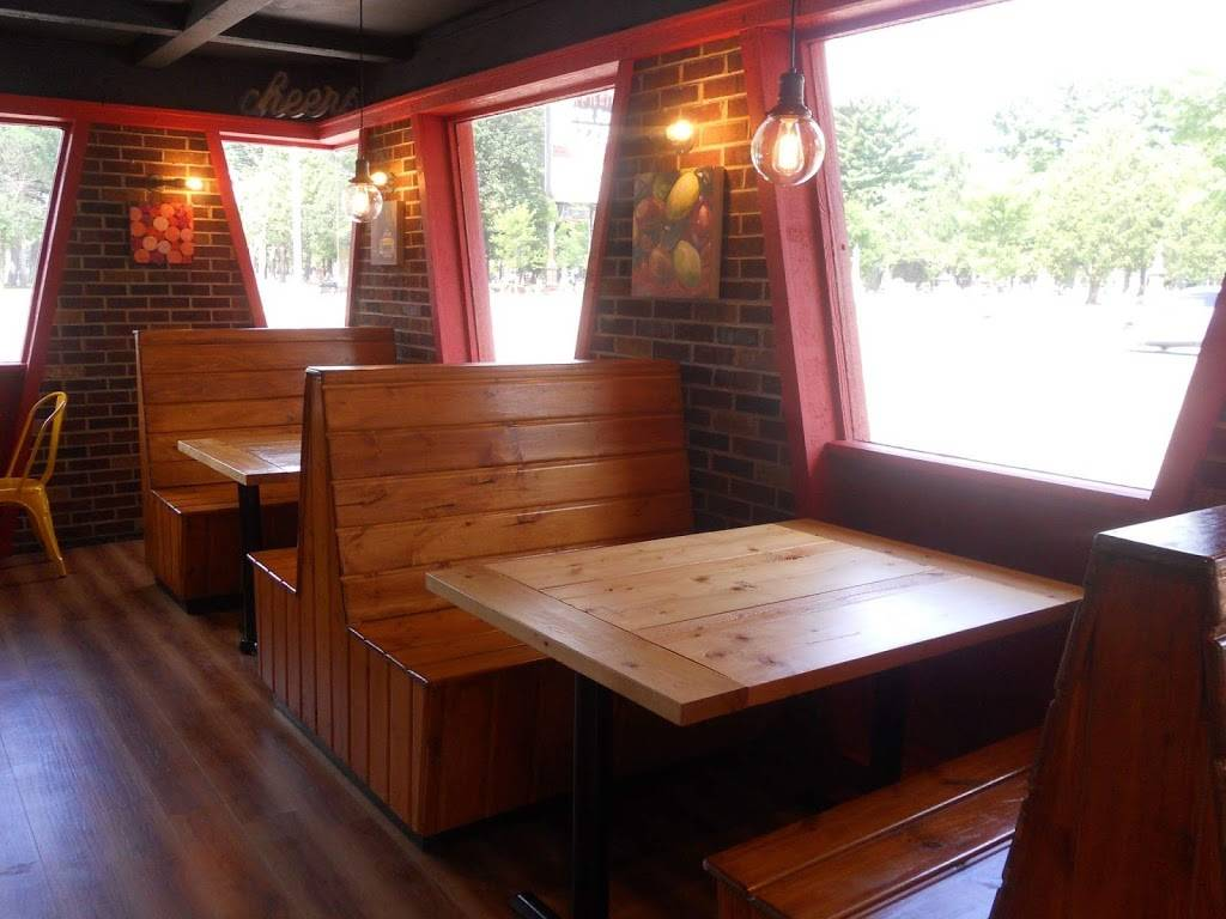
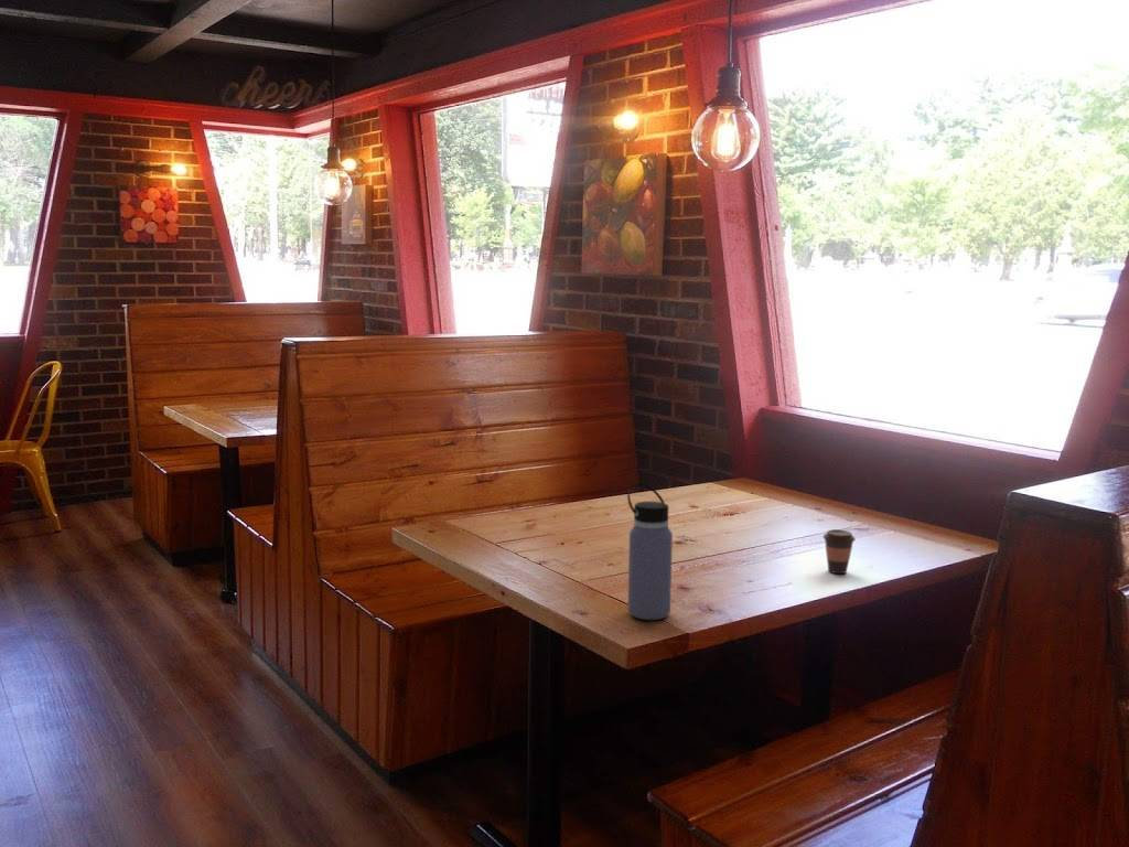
+ water bottle (648, 550)
+ coffee cup (838, 551)
